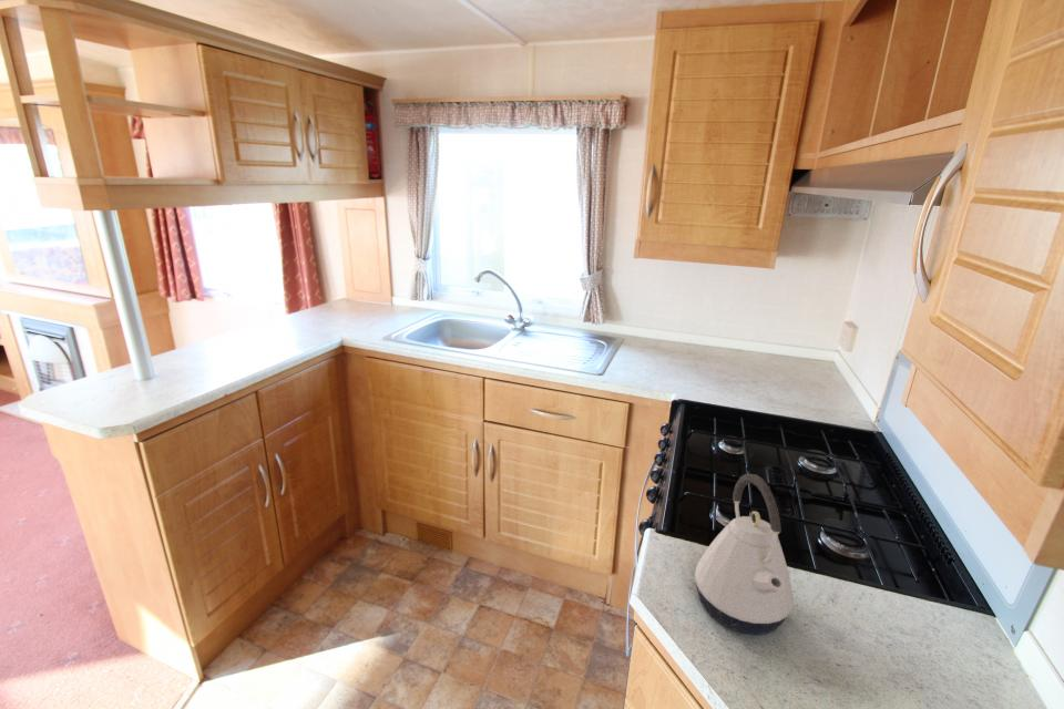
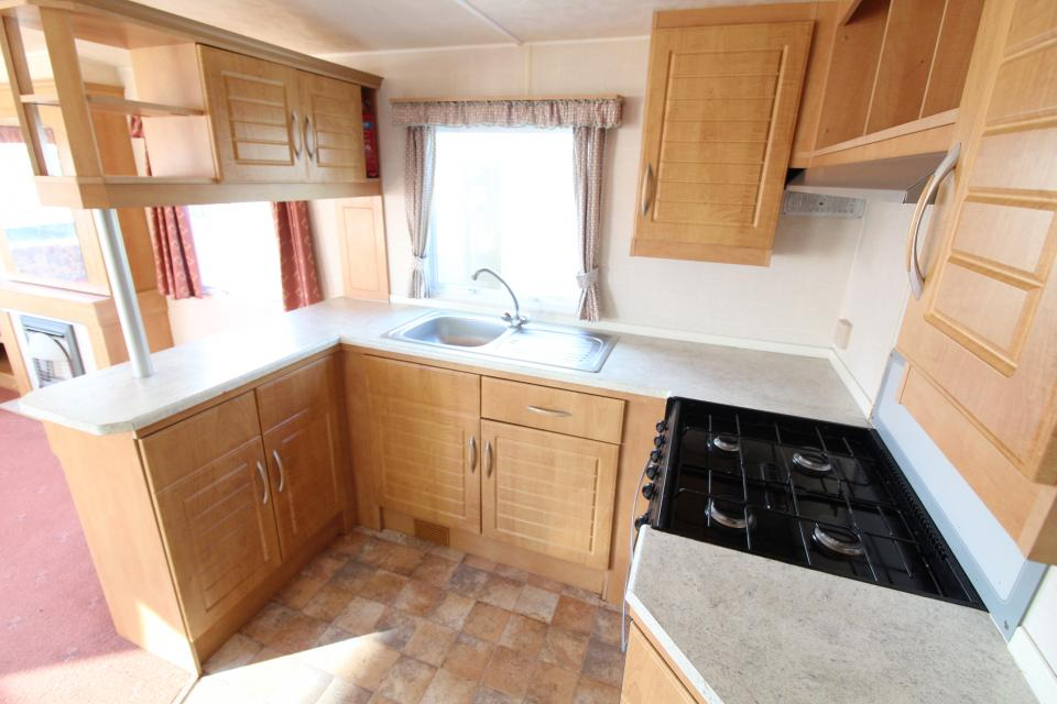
- kettle (751, 547)
